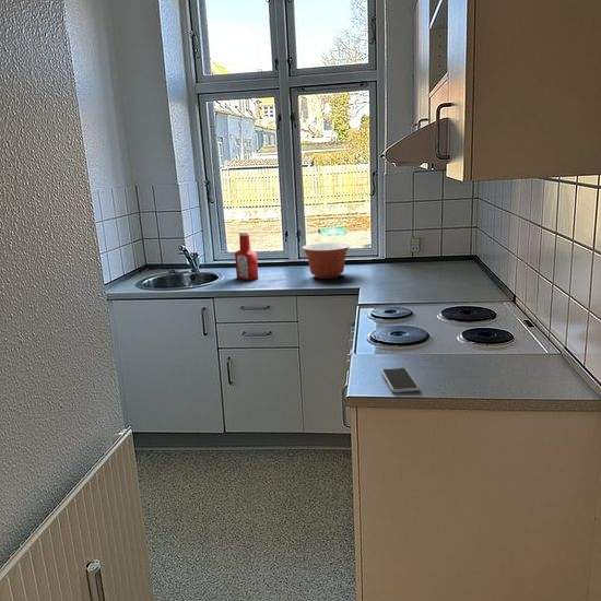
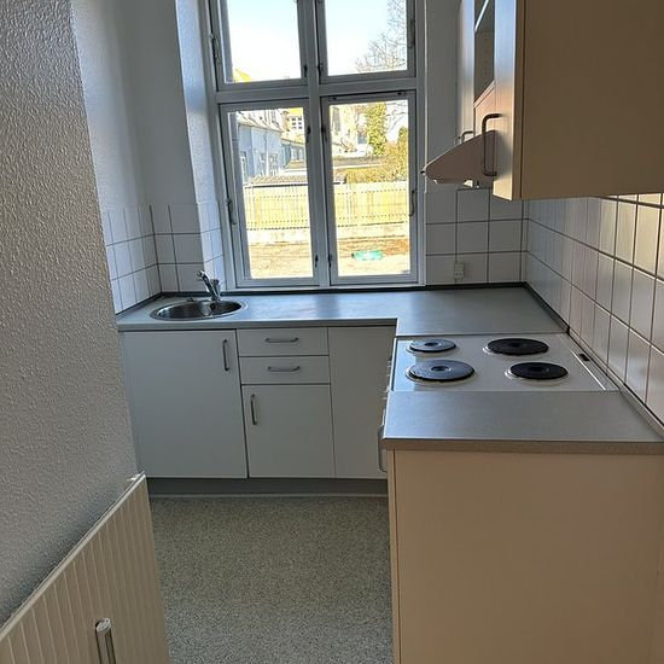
- smartphone (399, 379)
- mixing bowl (326, 261)
- soap bottle (245, 255)
